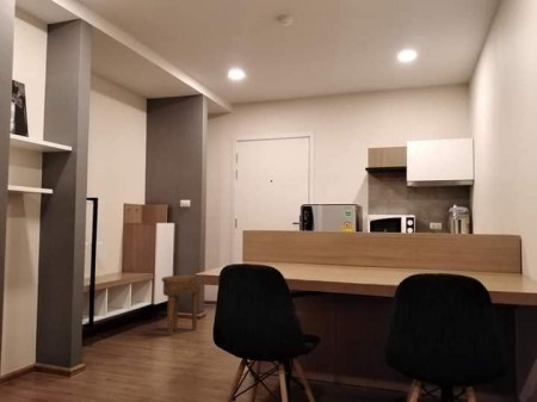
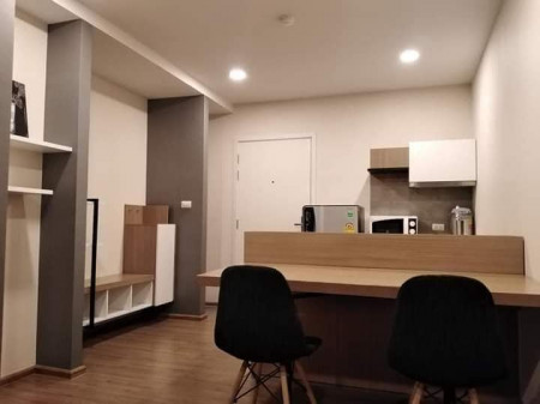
- side table (178, 304)
